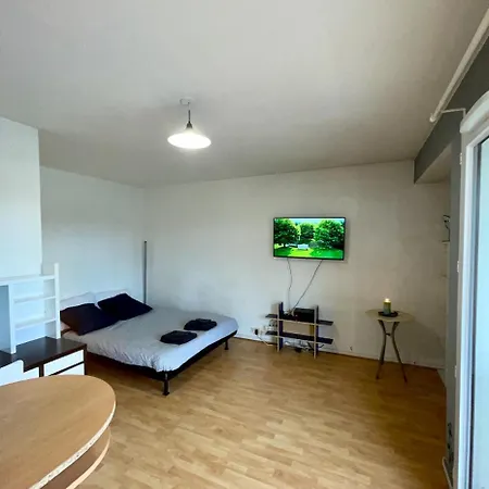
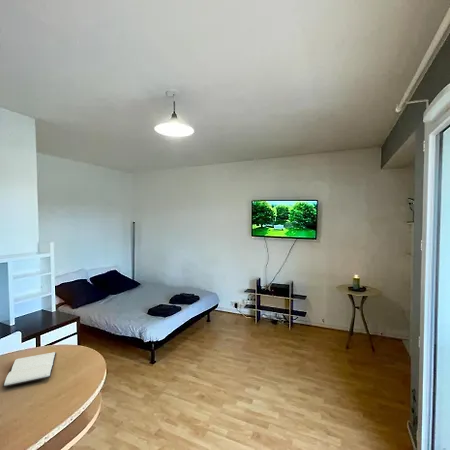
+ book (32, 366)
